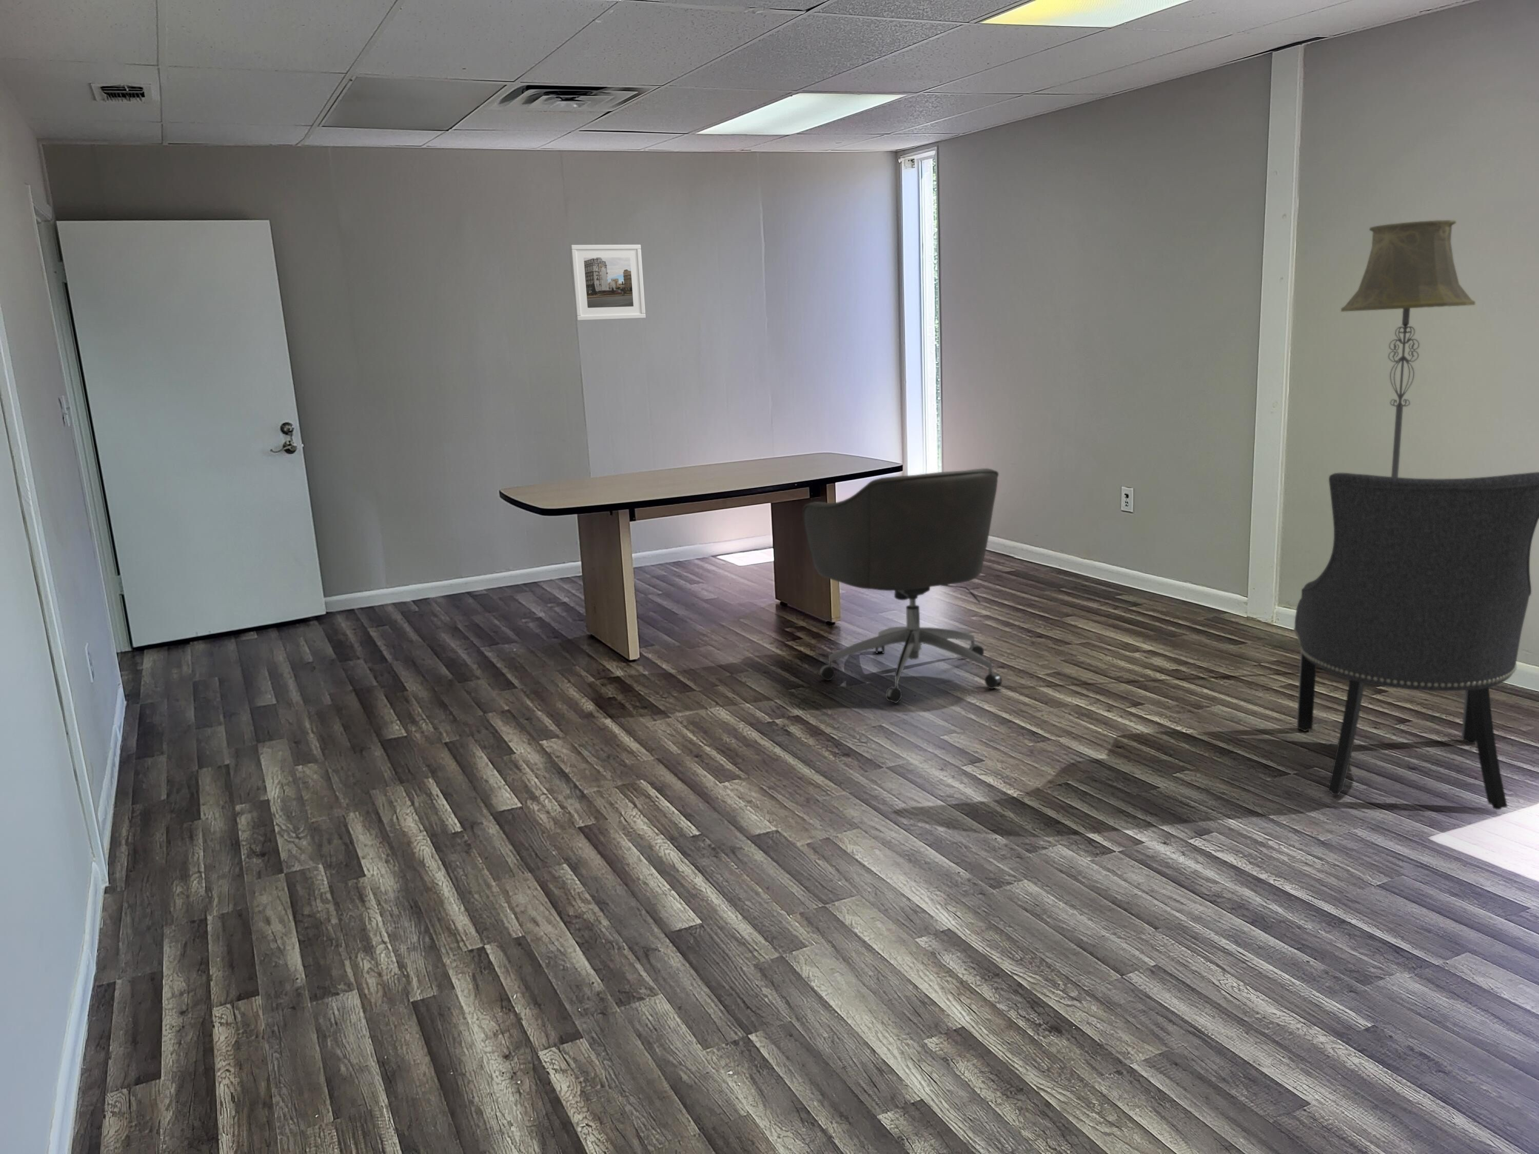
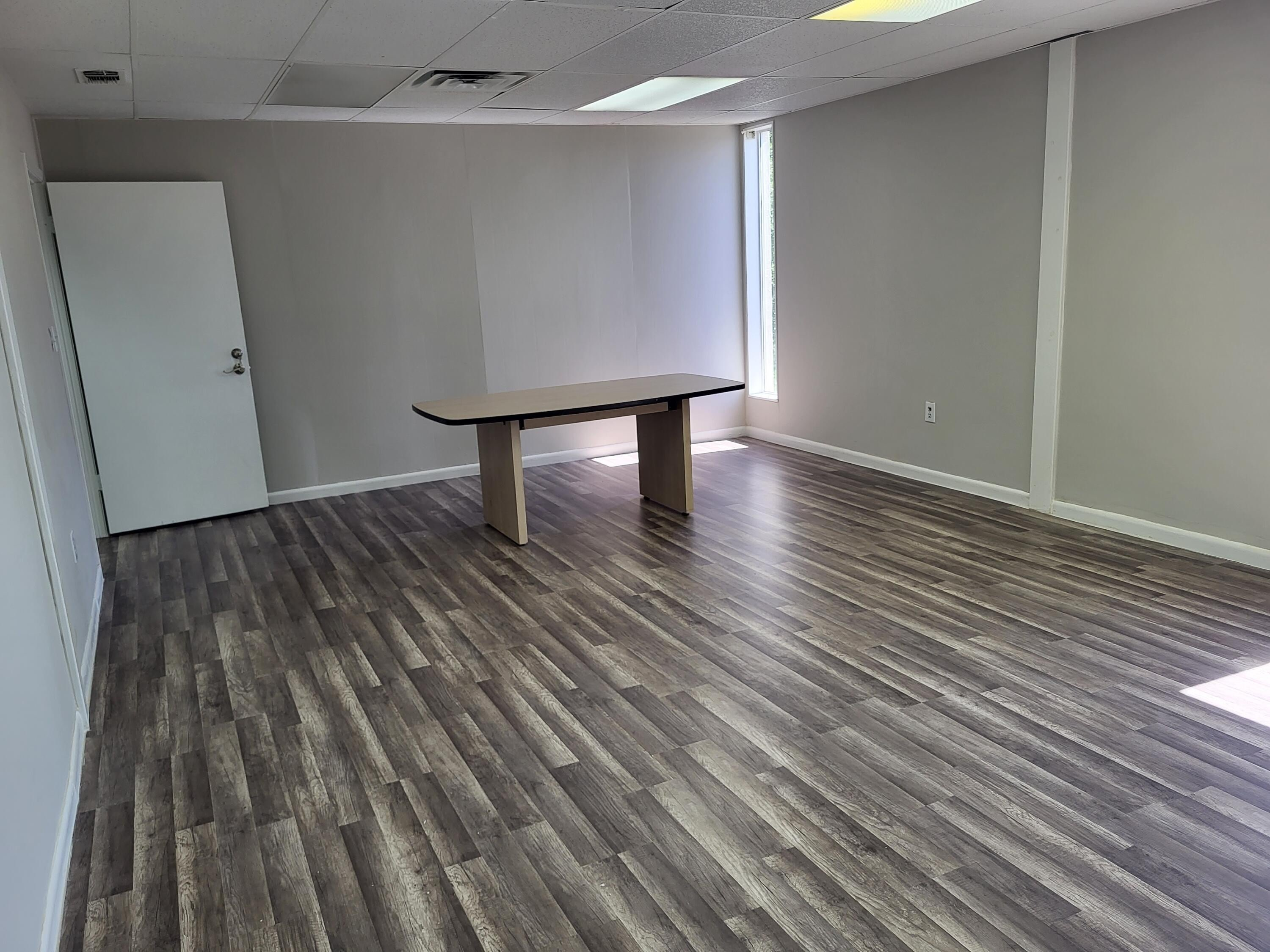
- floor lamp (1395, 456)
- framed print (608, 282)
- chair (909, 571)
- chair (1409, 618)
